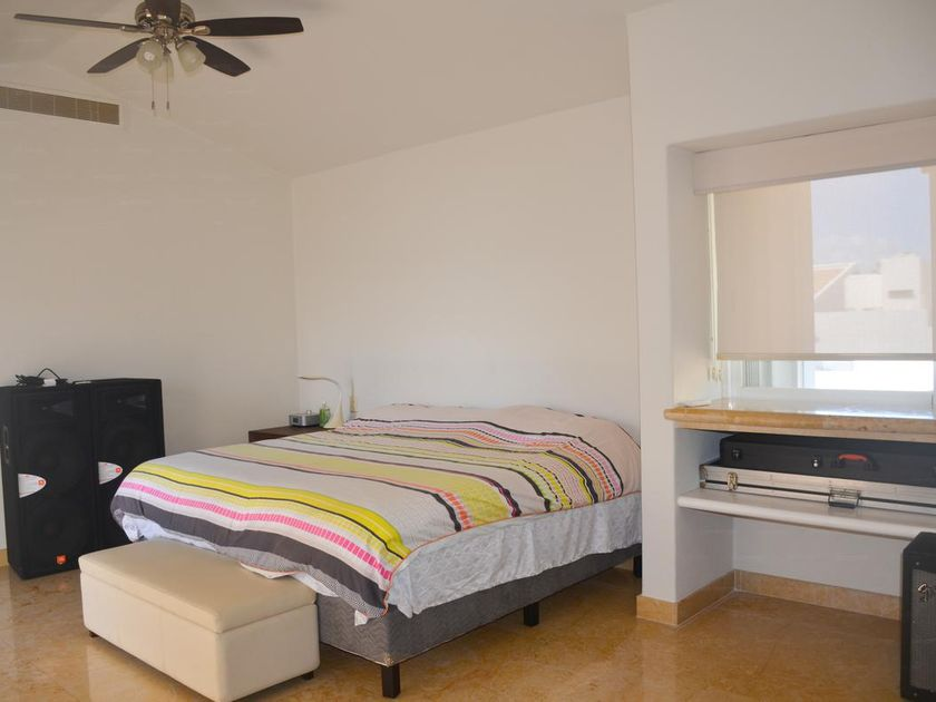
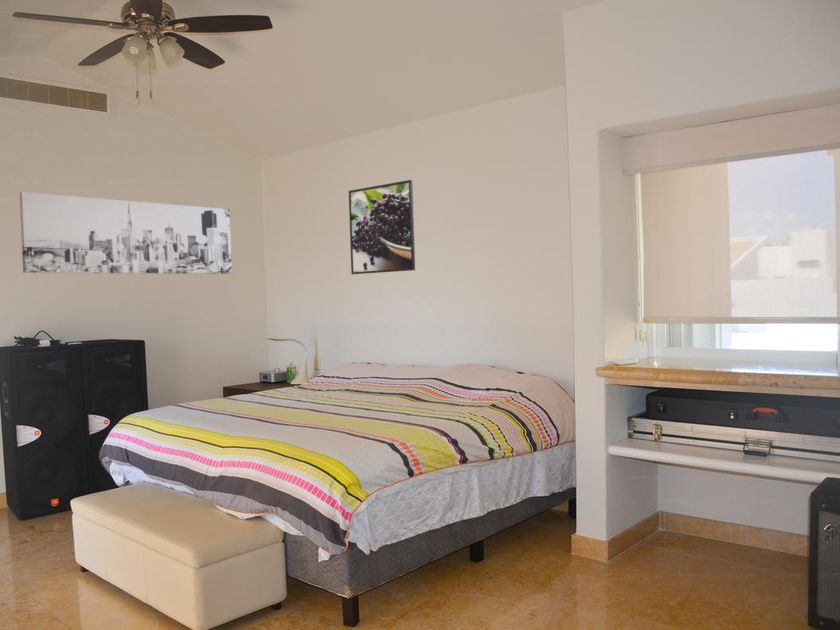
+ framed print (380, 229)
+ wall art (137, 237)
